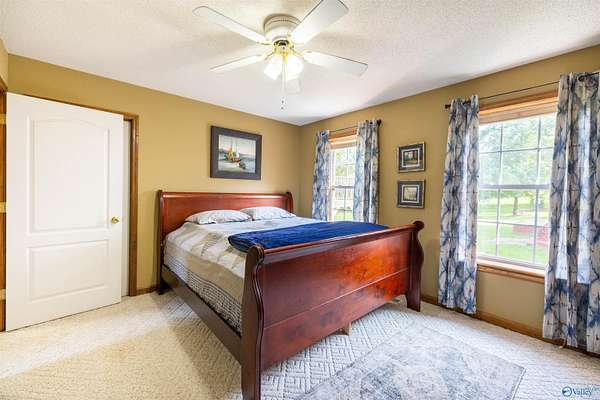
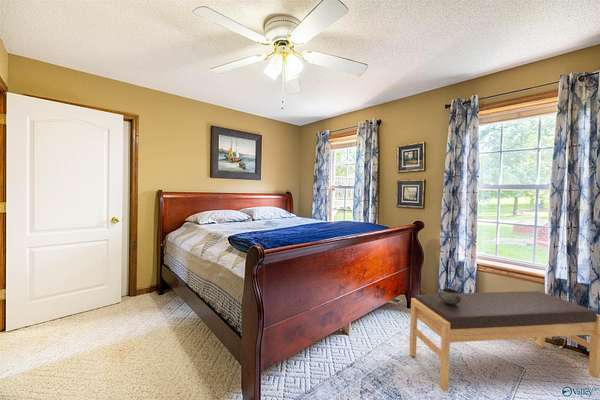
+ decorative bowl (449, 296)
+ bench (499, 333)
